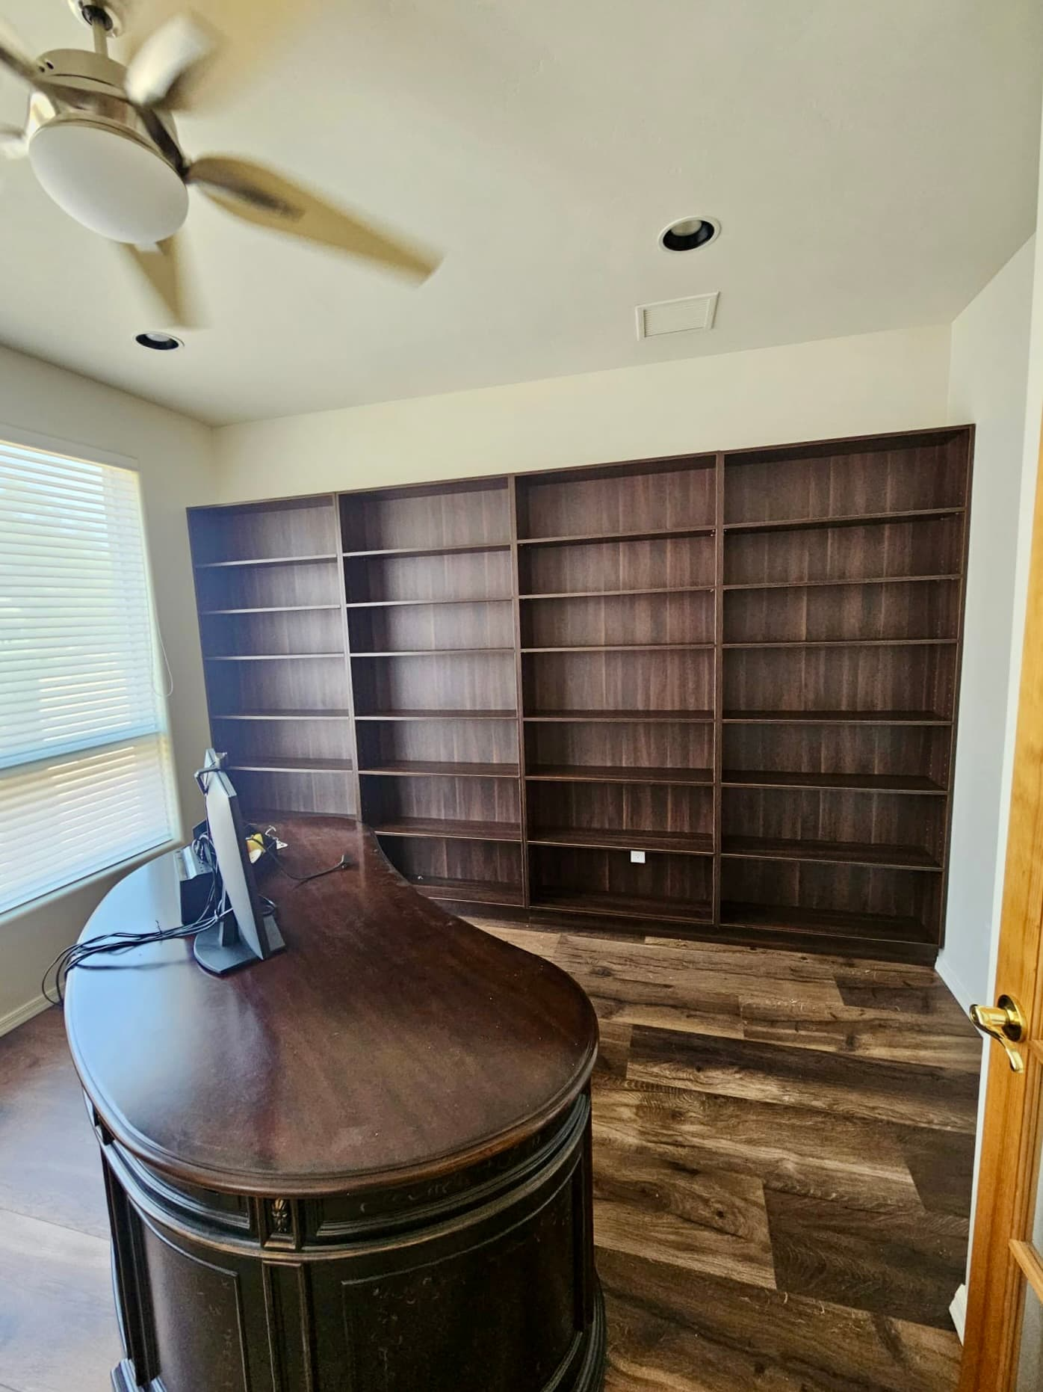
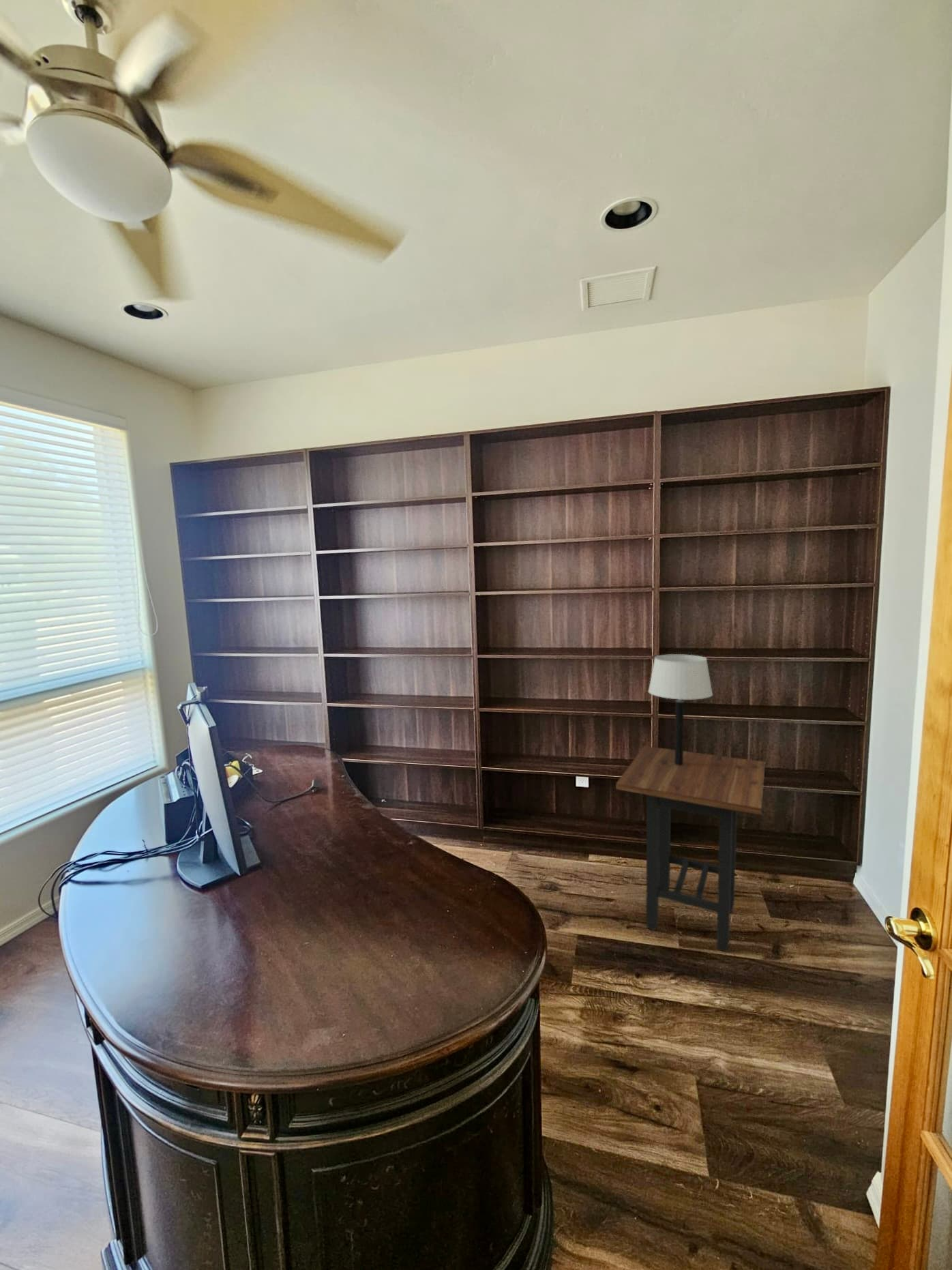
+ table lamp (679, 711)
+ side table (689, 859)
